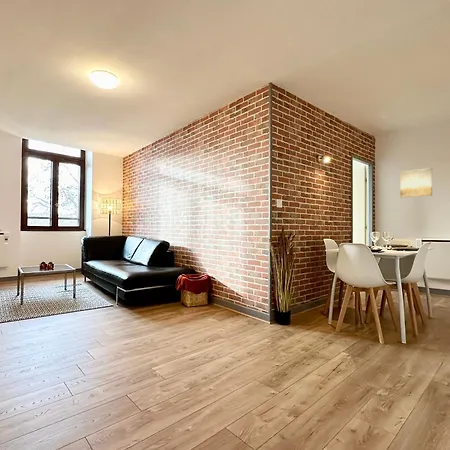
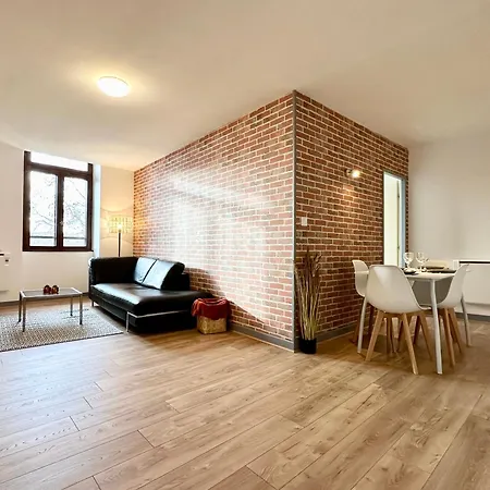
- wall art (415, 183)
